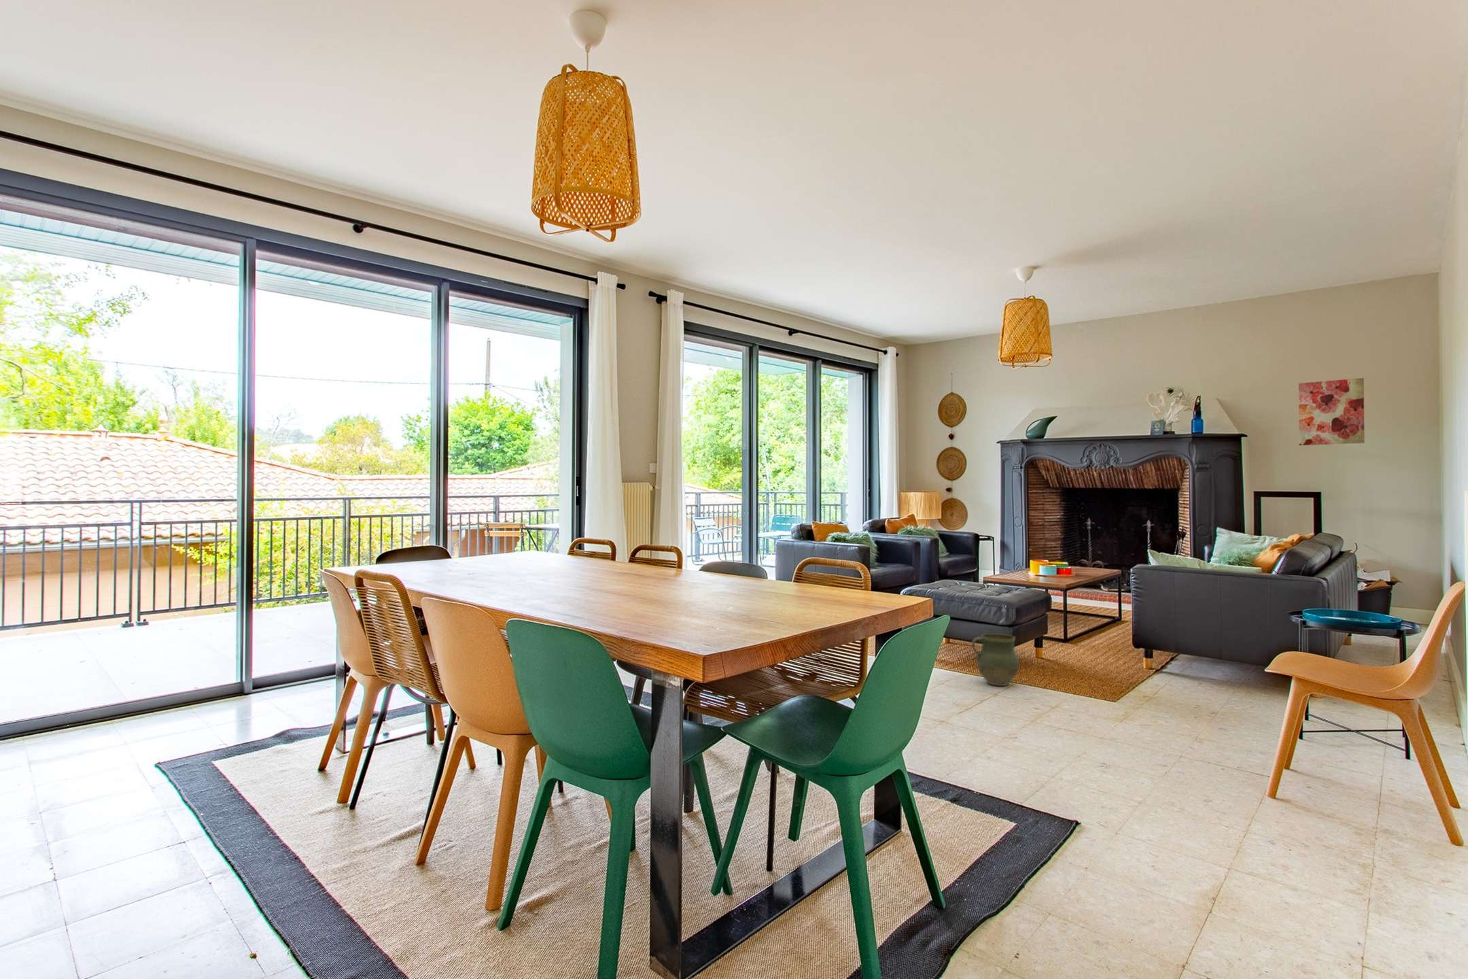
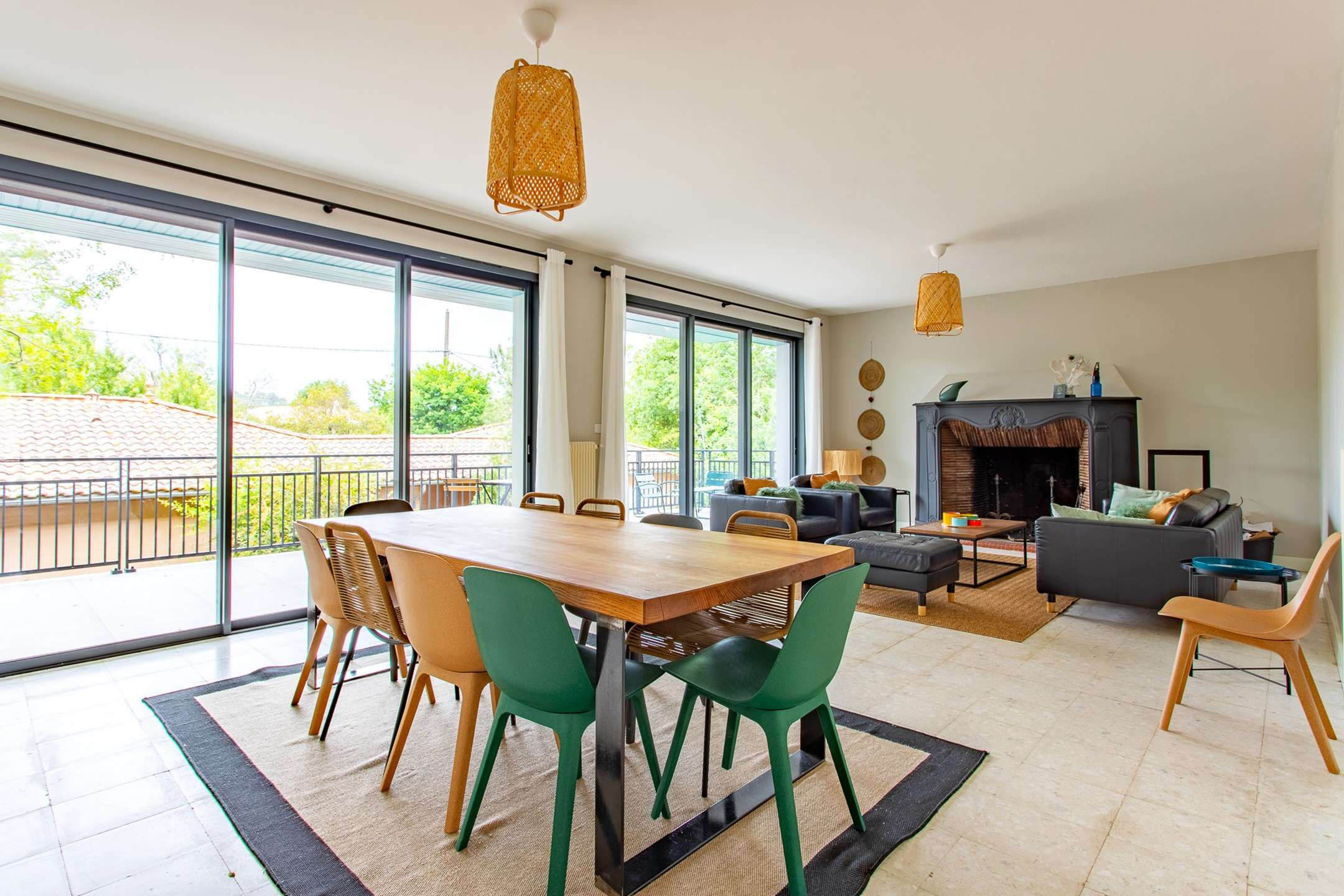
- ceramic jug (995, 660)
- wall art (1330, 412)
